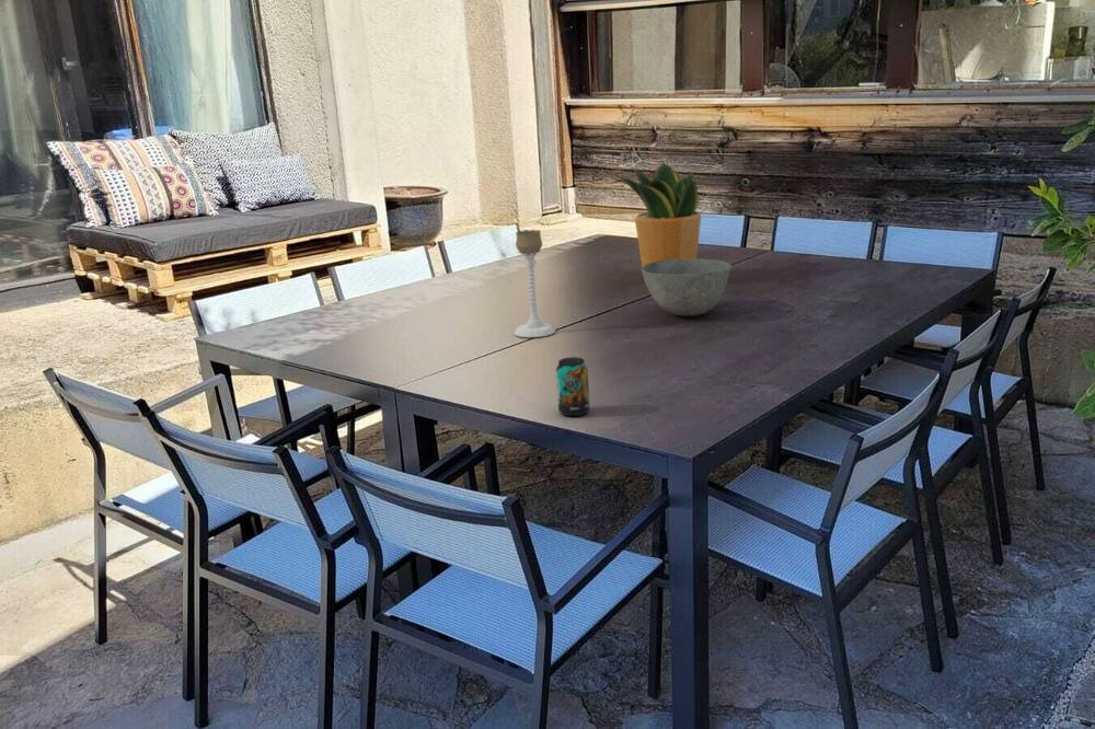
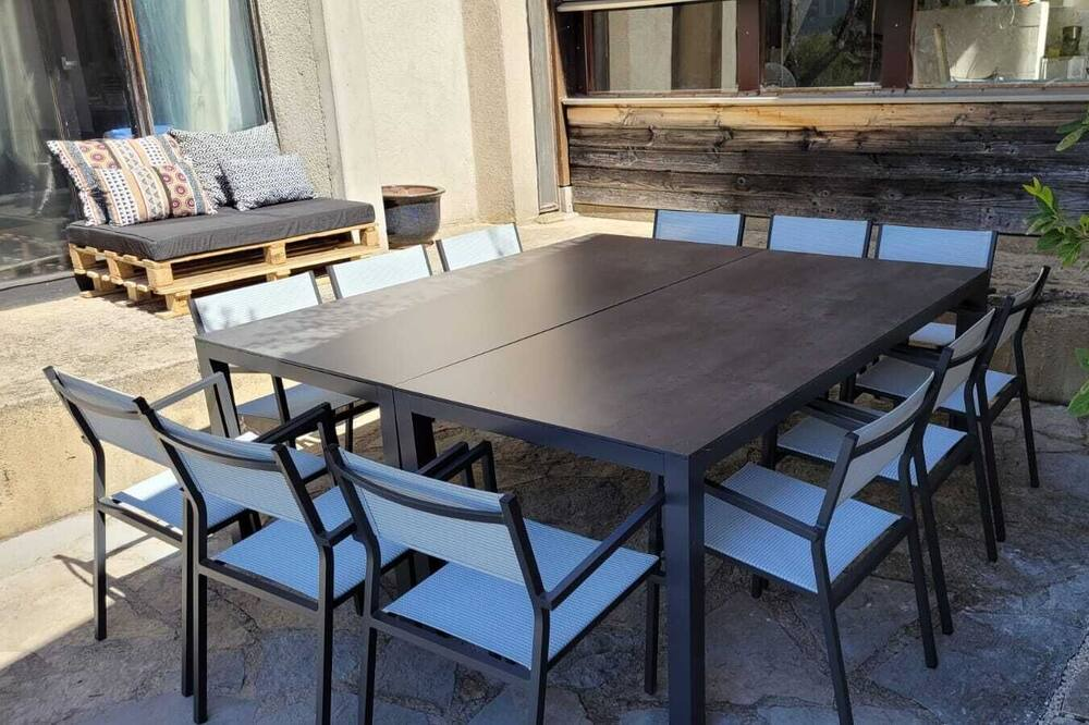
- beverage can (573, 386)
- bowl (687, 289)
- candle holder (531, 282)
- potted plant (661, 223)
